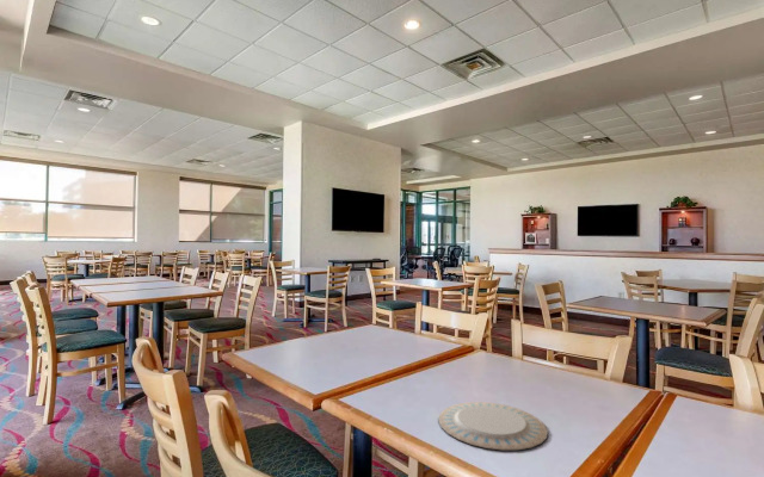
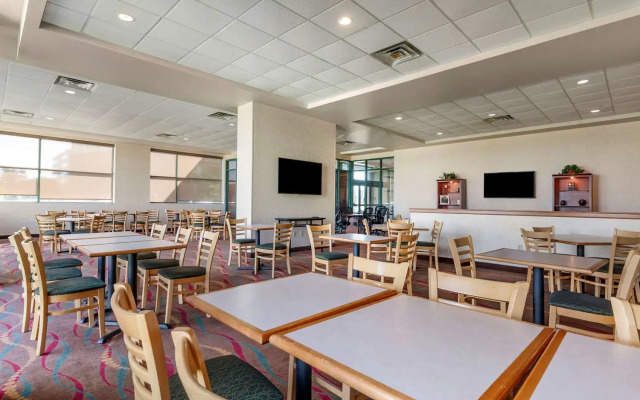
- chinaware (491, 421)
